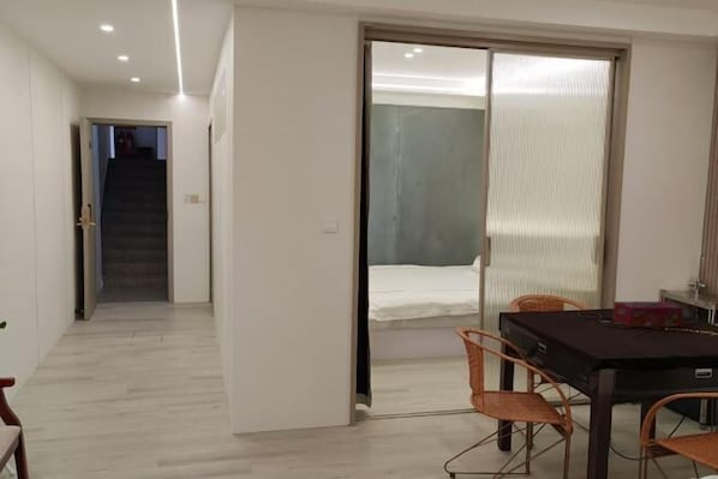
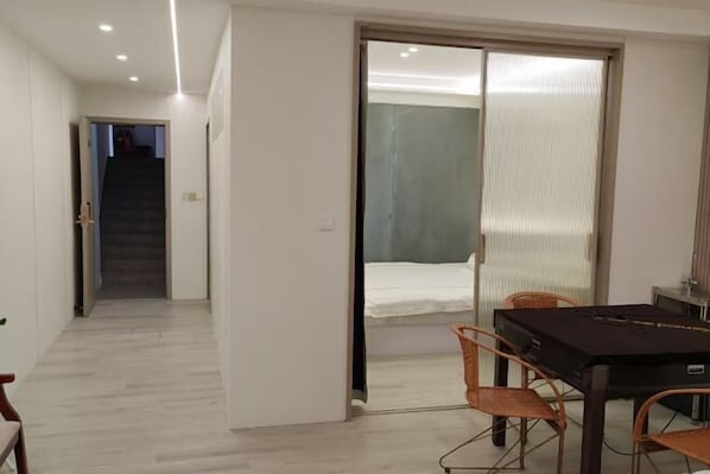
- tissue box (647, 313)
